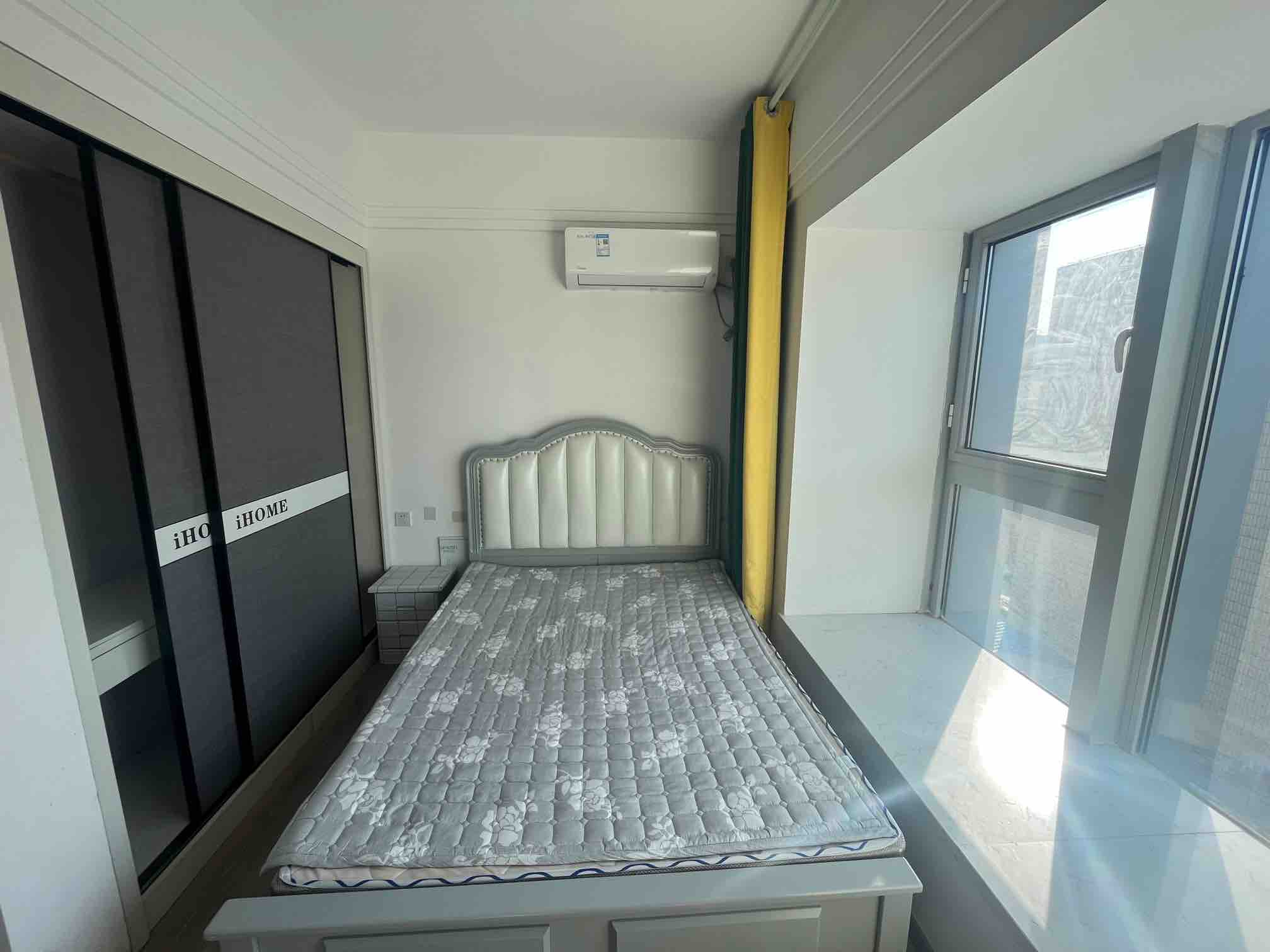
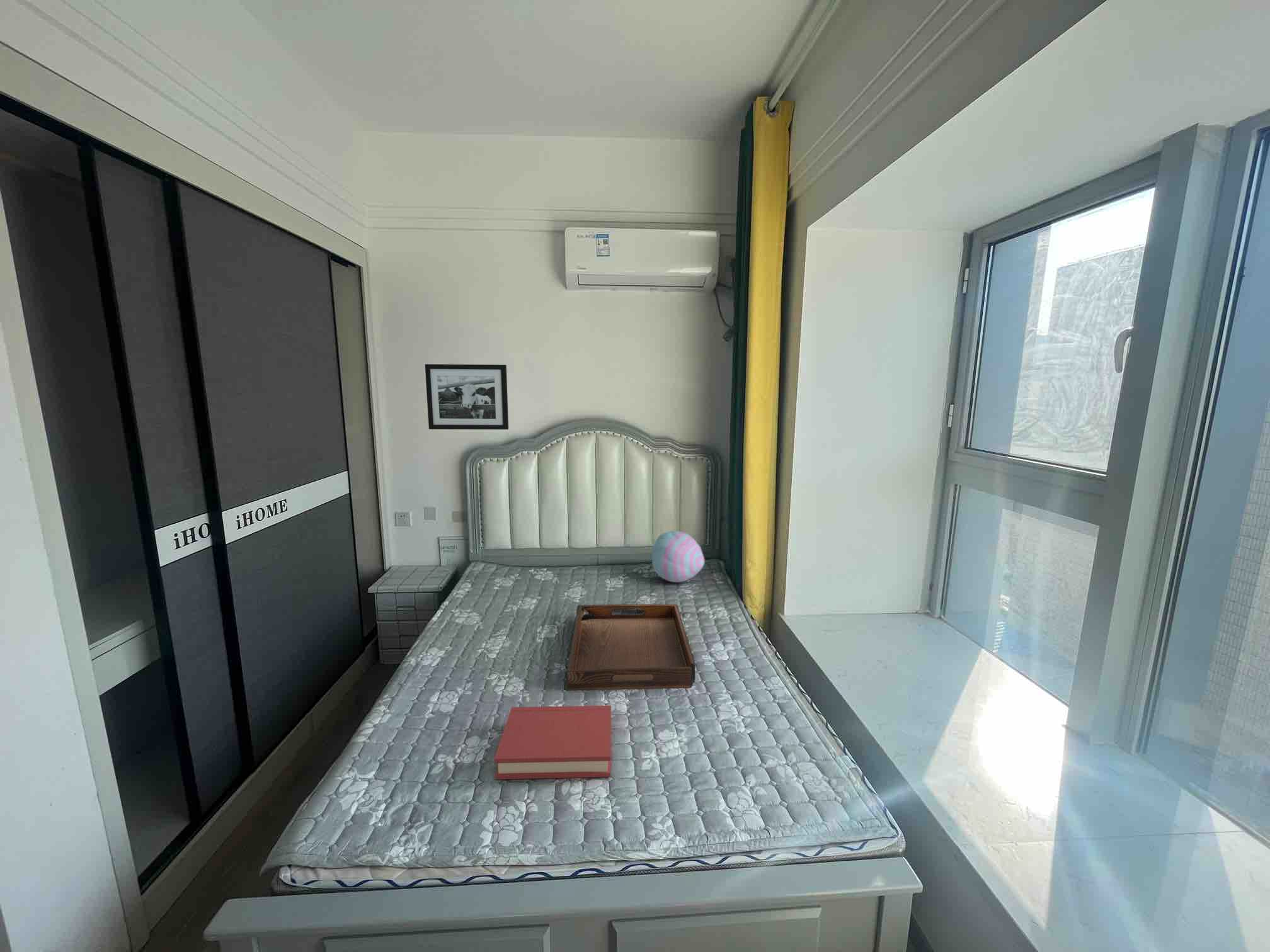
+ picture frame (467, 397)
+ hardback book (558, 739)
+ serving tray (629, 641)
+ cushion (677, 557)
